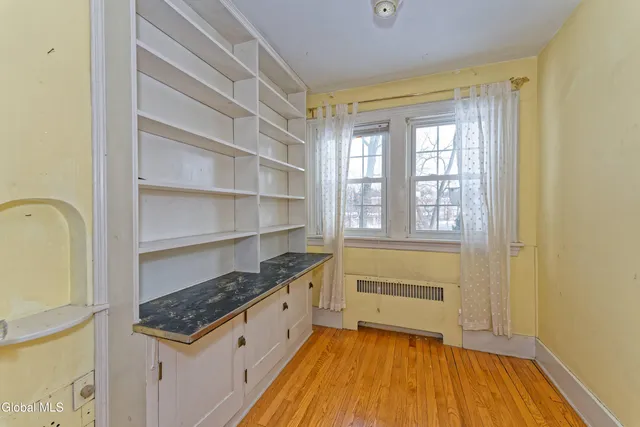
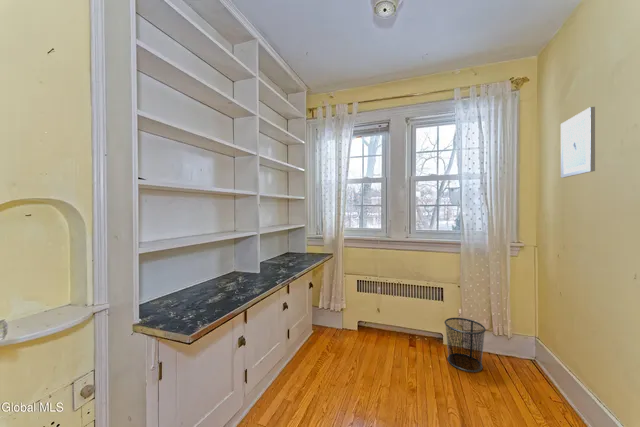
+ waste bin (464, 344)
+ wall art (576, 145)
